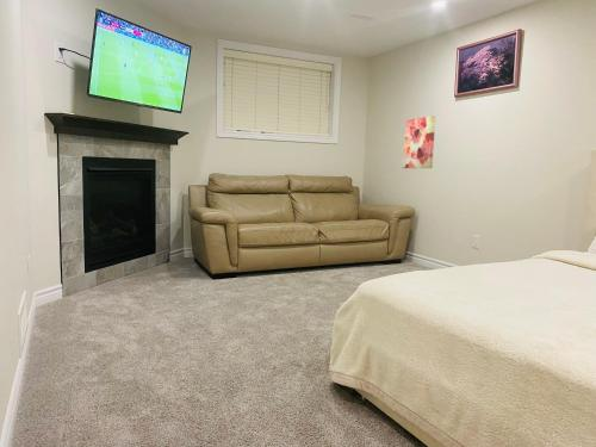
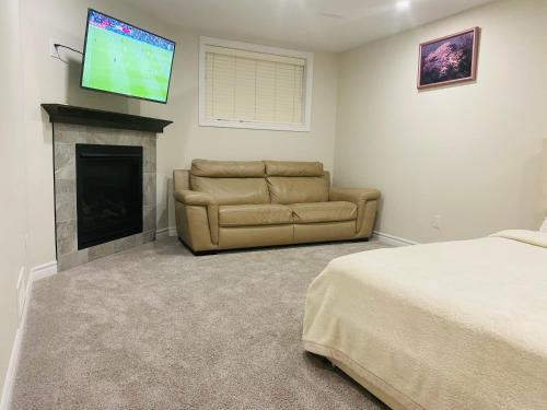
- wall art (418, 143)
